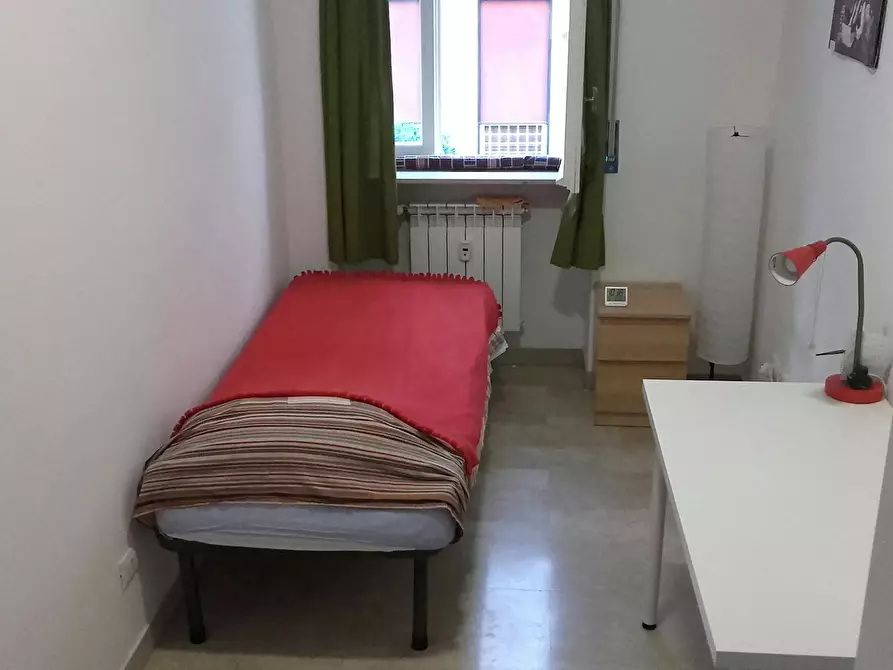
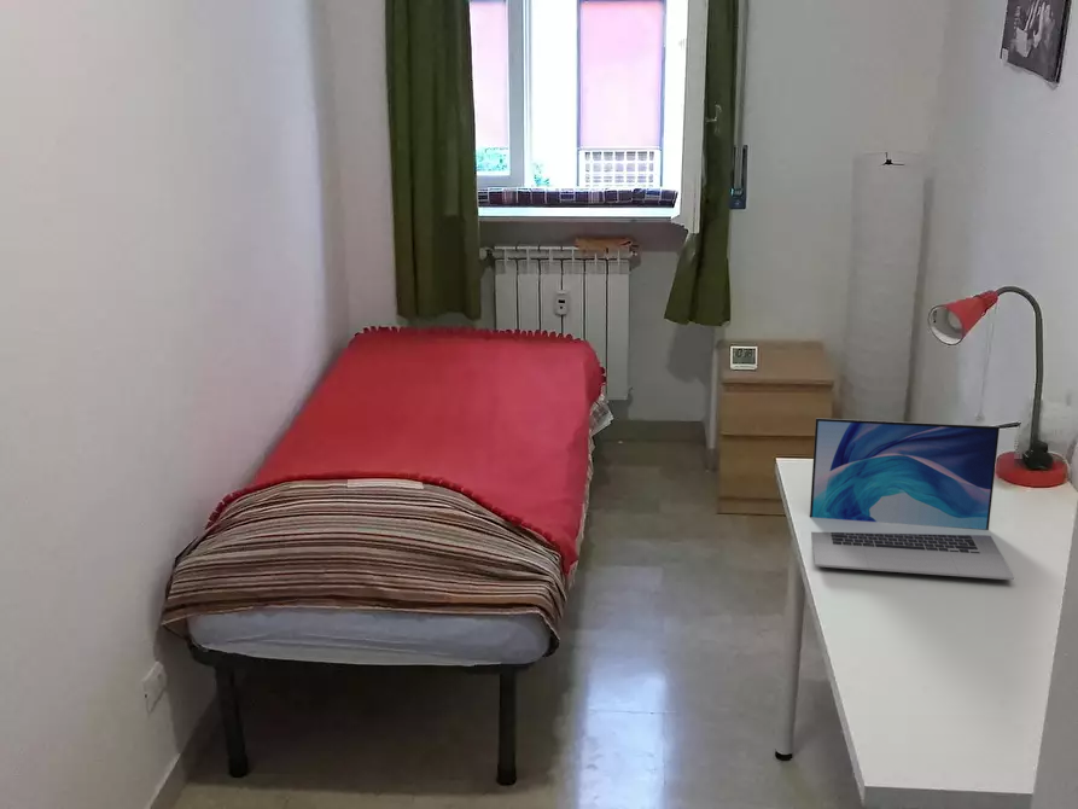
+ laptop (909, 494)
